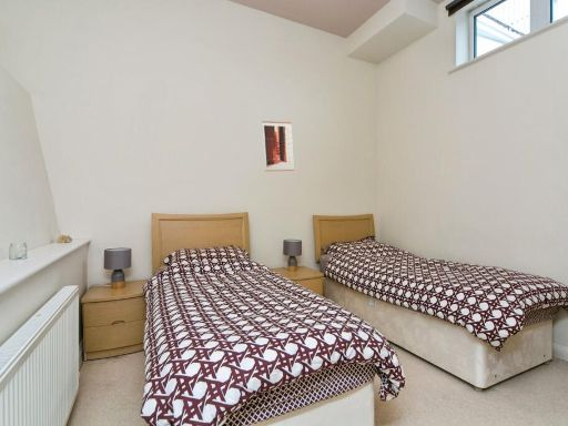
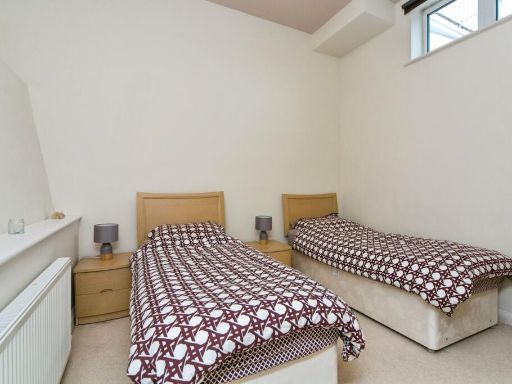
- wall art (278, 146)
